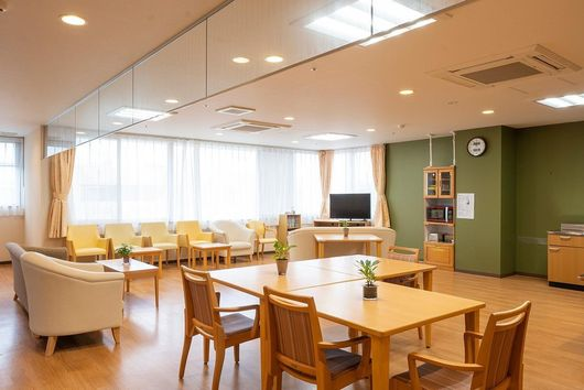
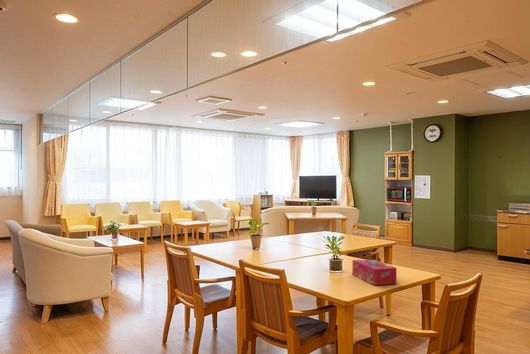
+ tissue box (373, 271)
